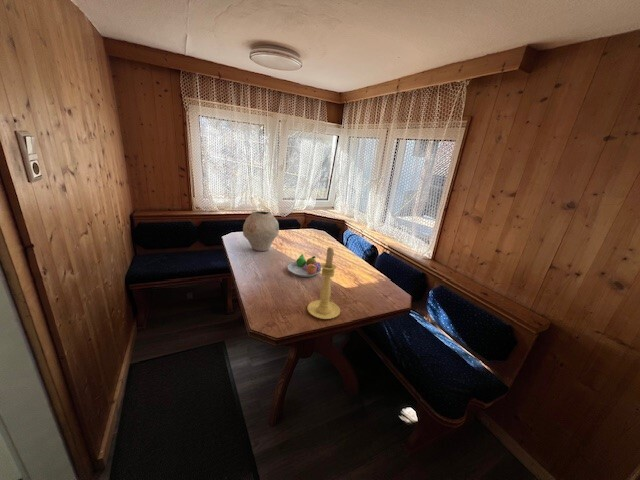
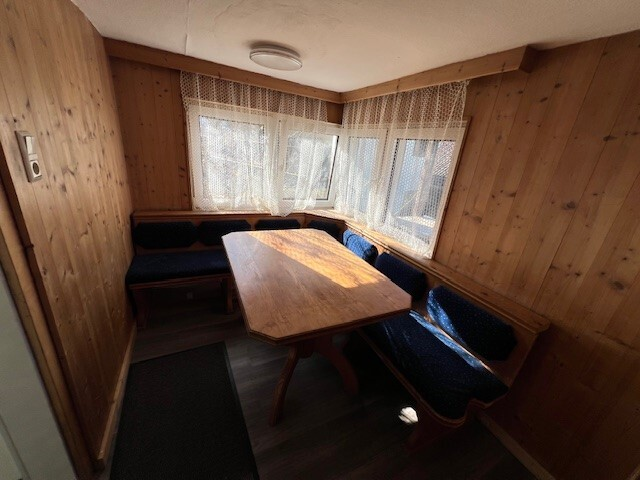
- fruit bowl (305, 264)
- vase (260, 230)
- candle holder (327, 279)
